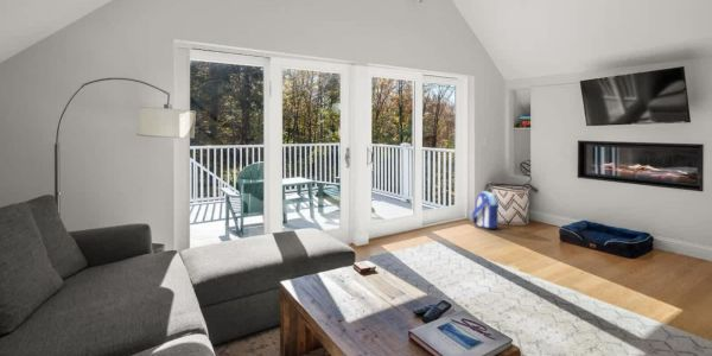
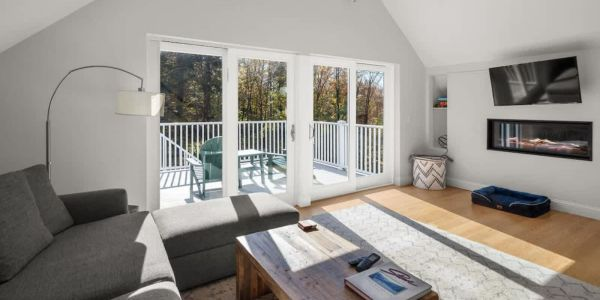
- backpack (485, 209)
